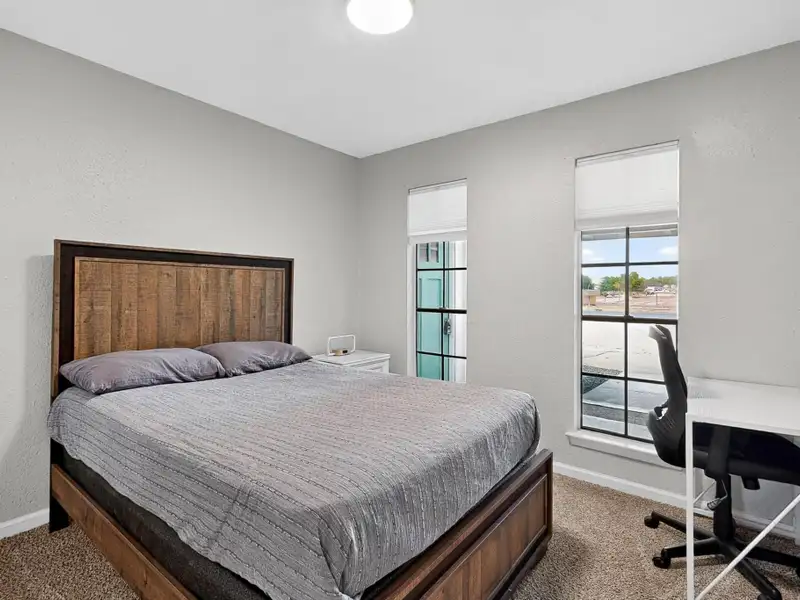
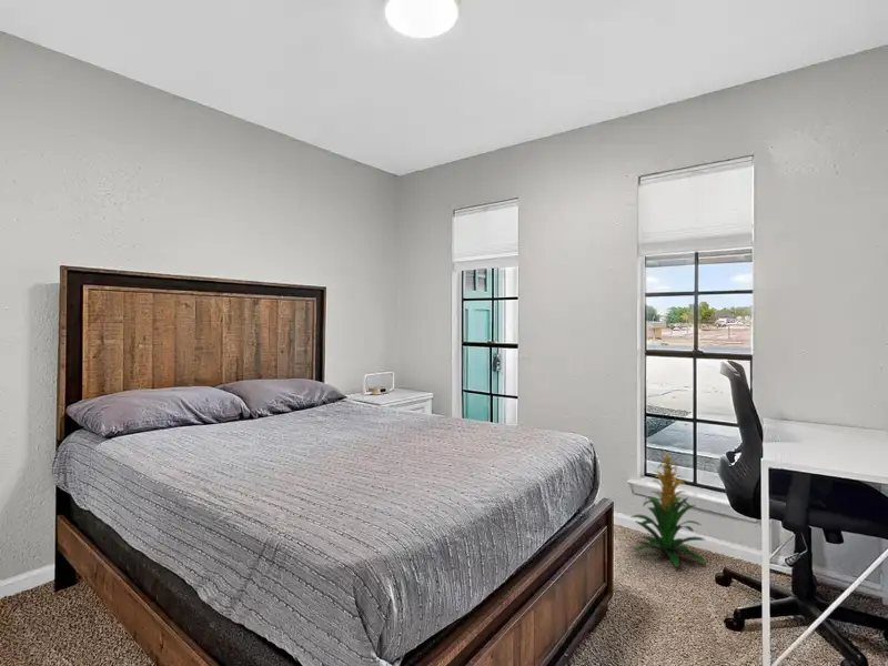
+ indoor plant (668, 501)
